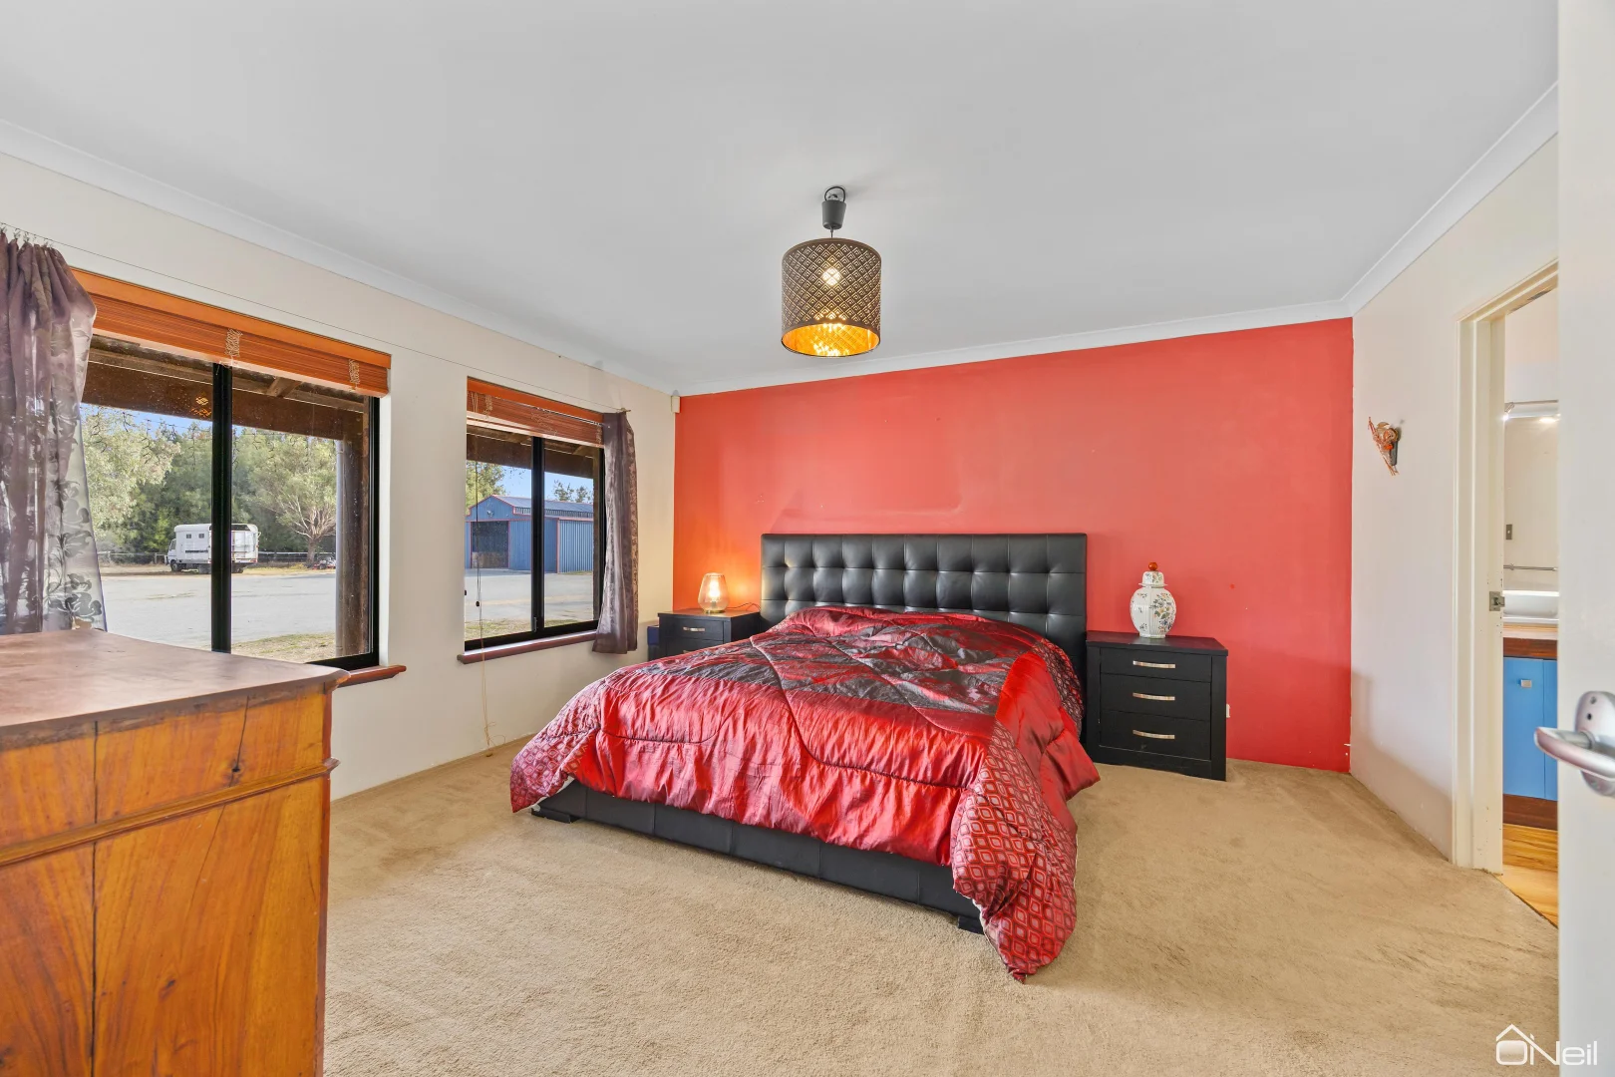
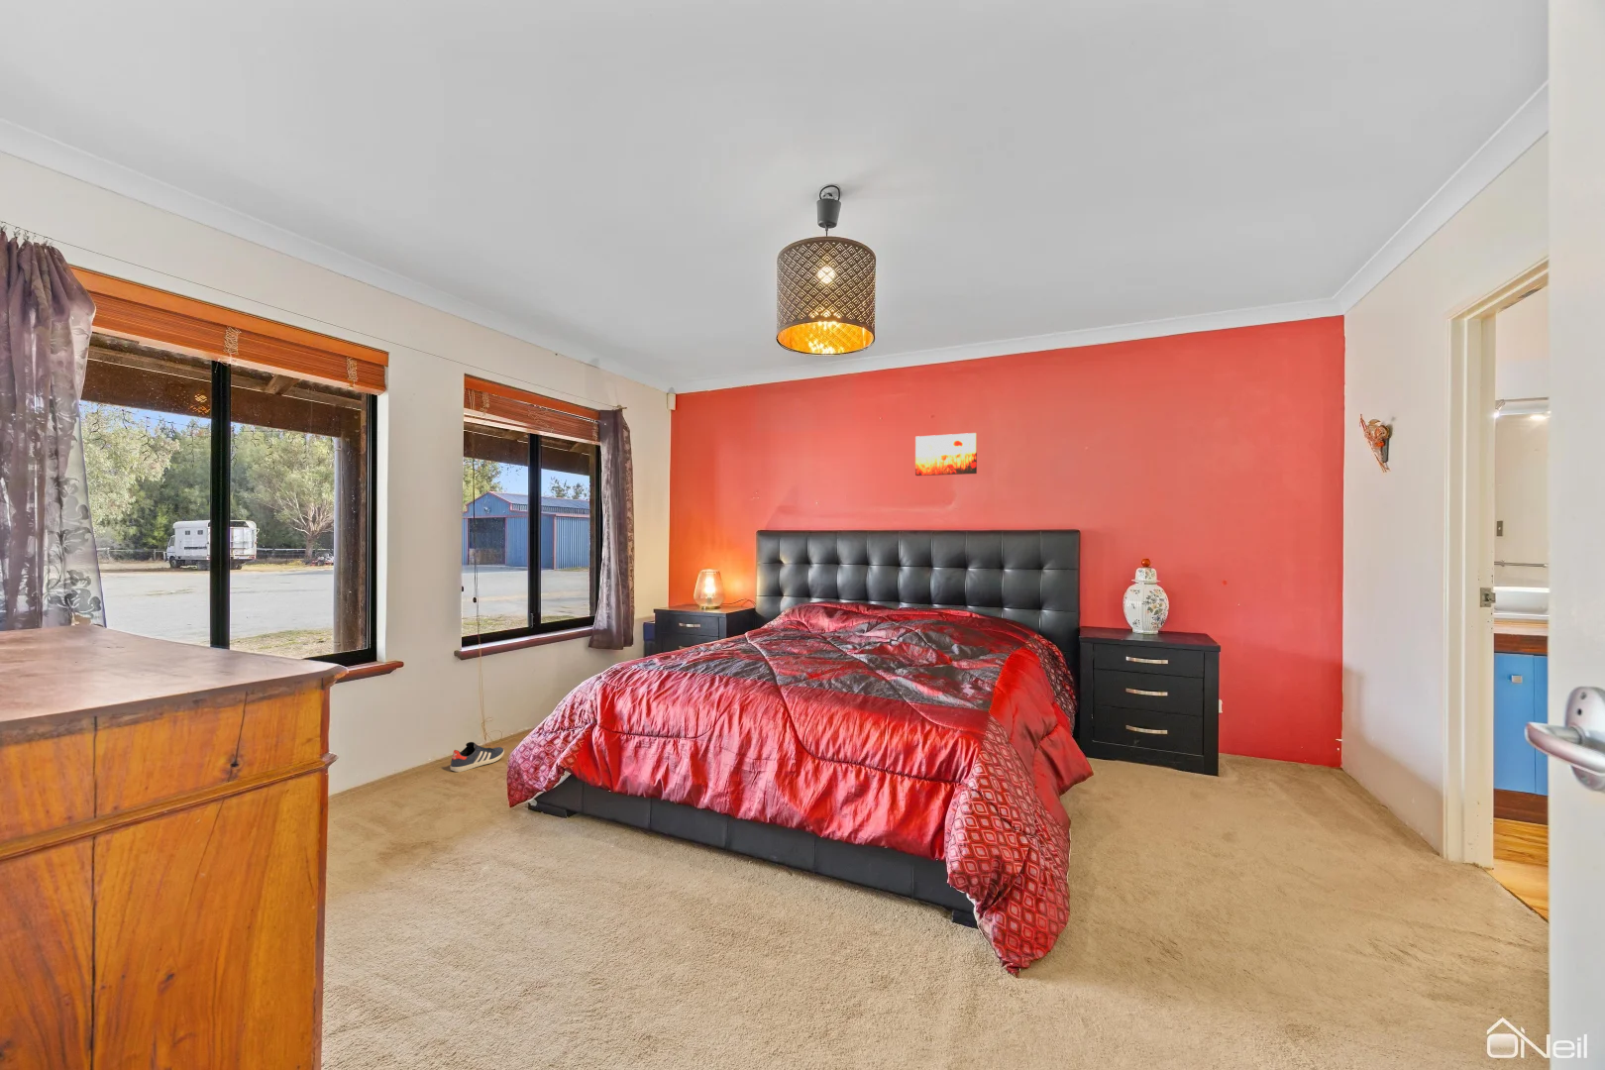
+ wall art (945, 455)
+ sneaker (479, 752)
